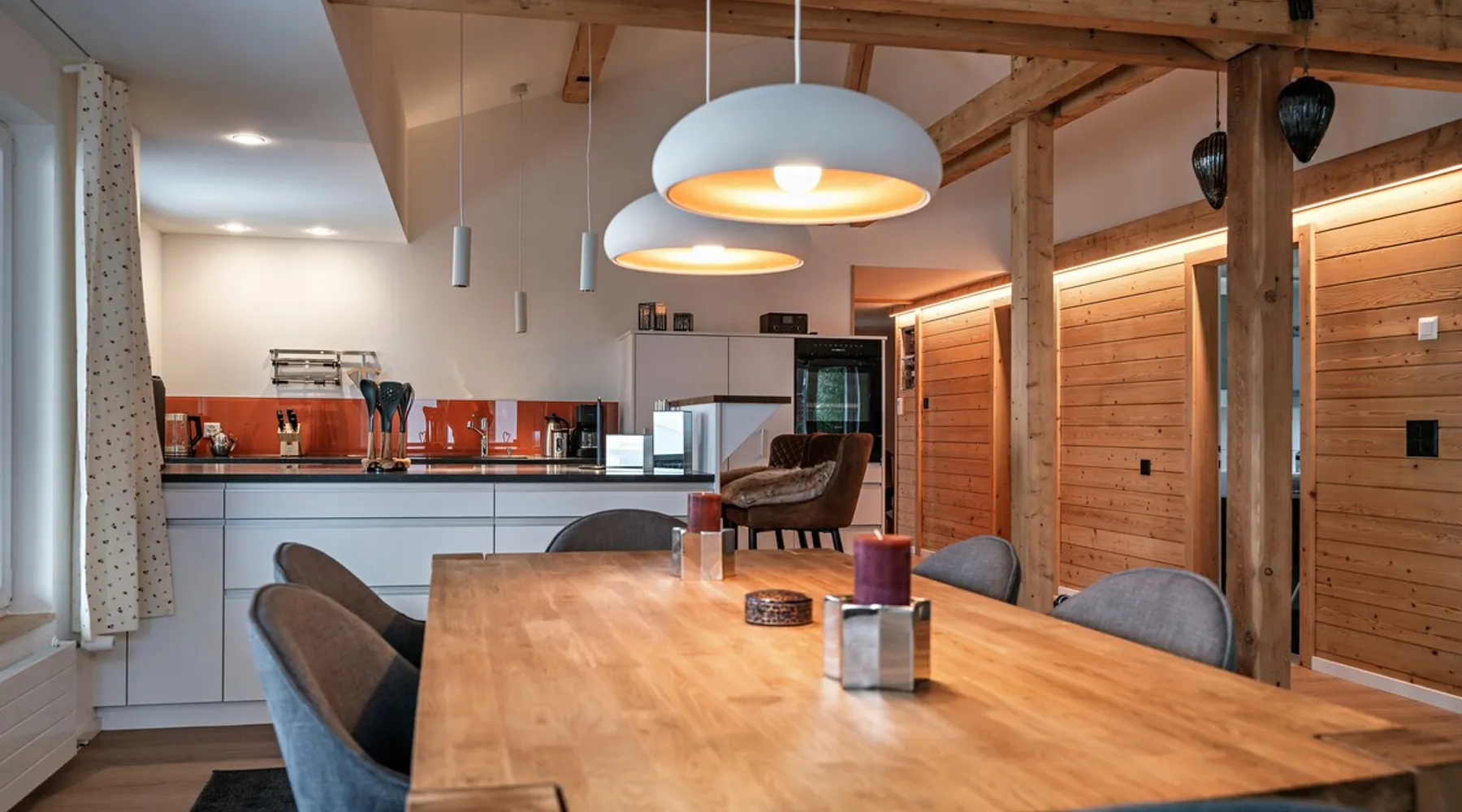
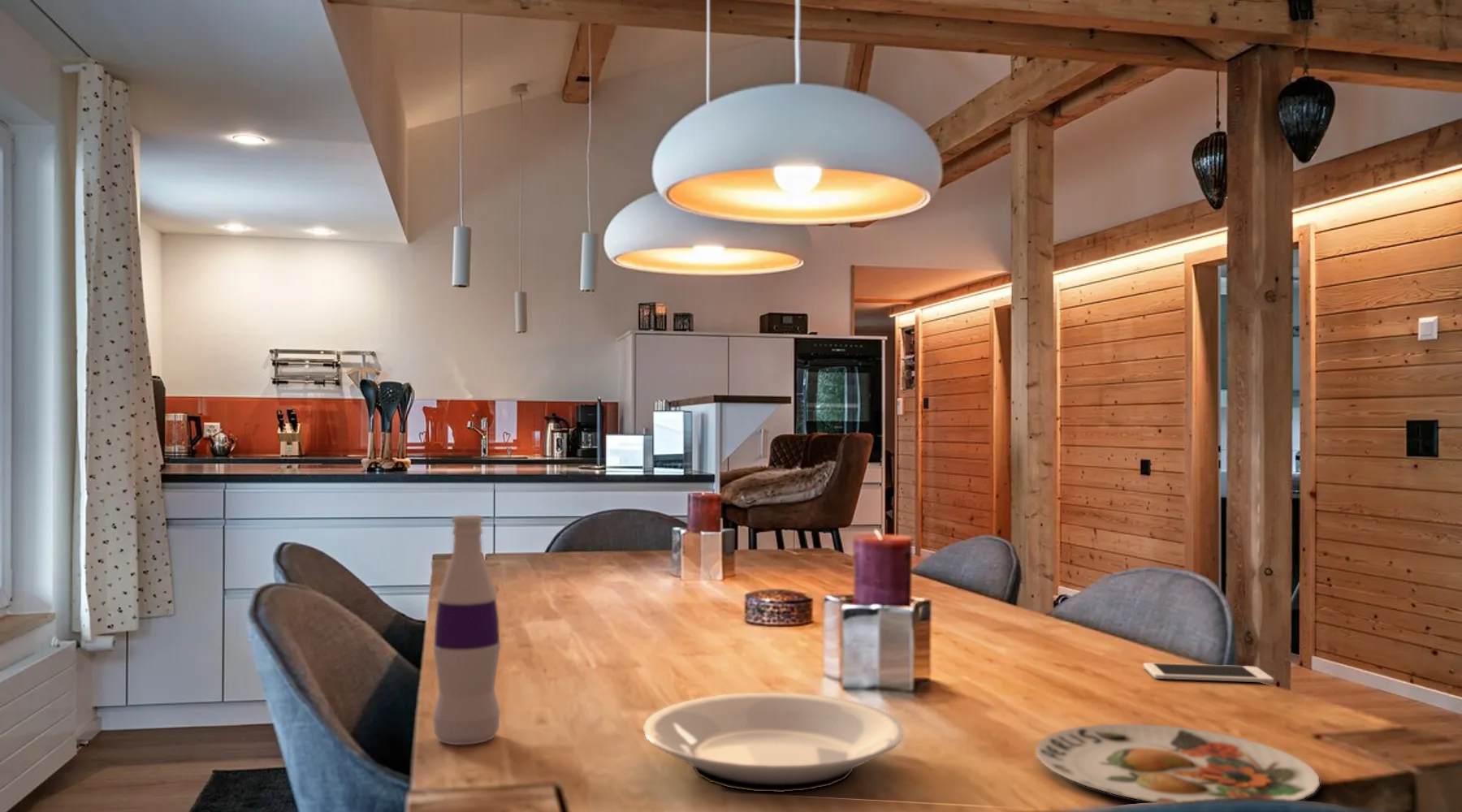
+ plate (772, 745)
+ cell phone (1206, 672)
+ plate (1171, 766)
+ bottle (467, 626)
